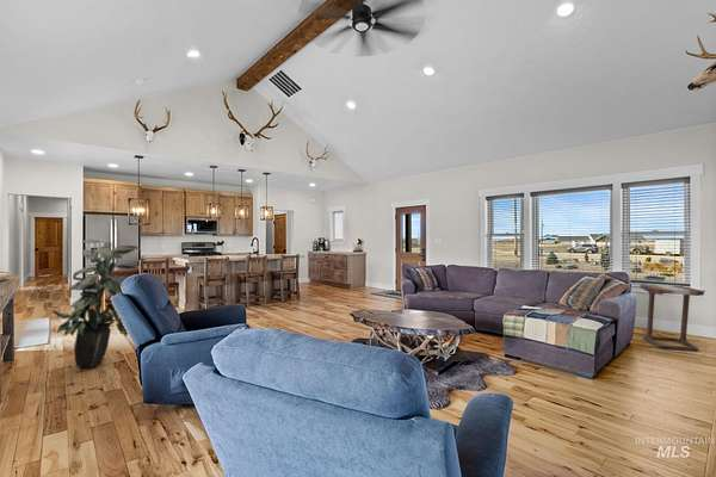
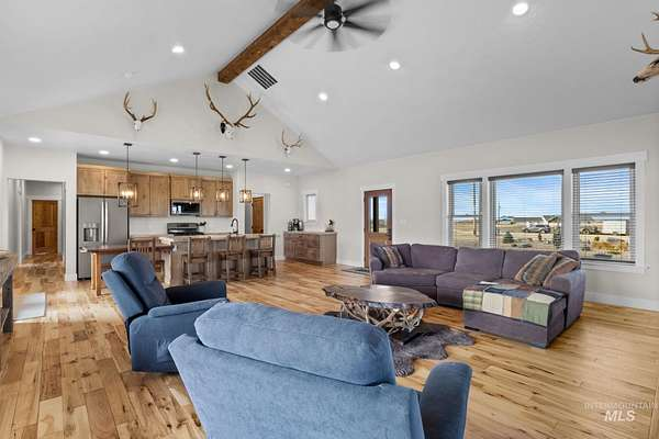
- indoor plant (98, 301)
- side table (681, 316)
